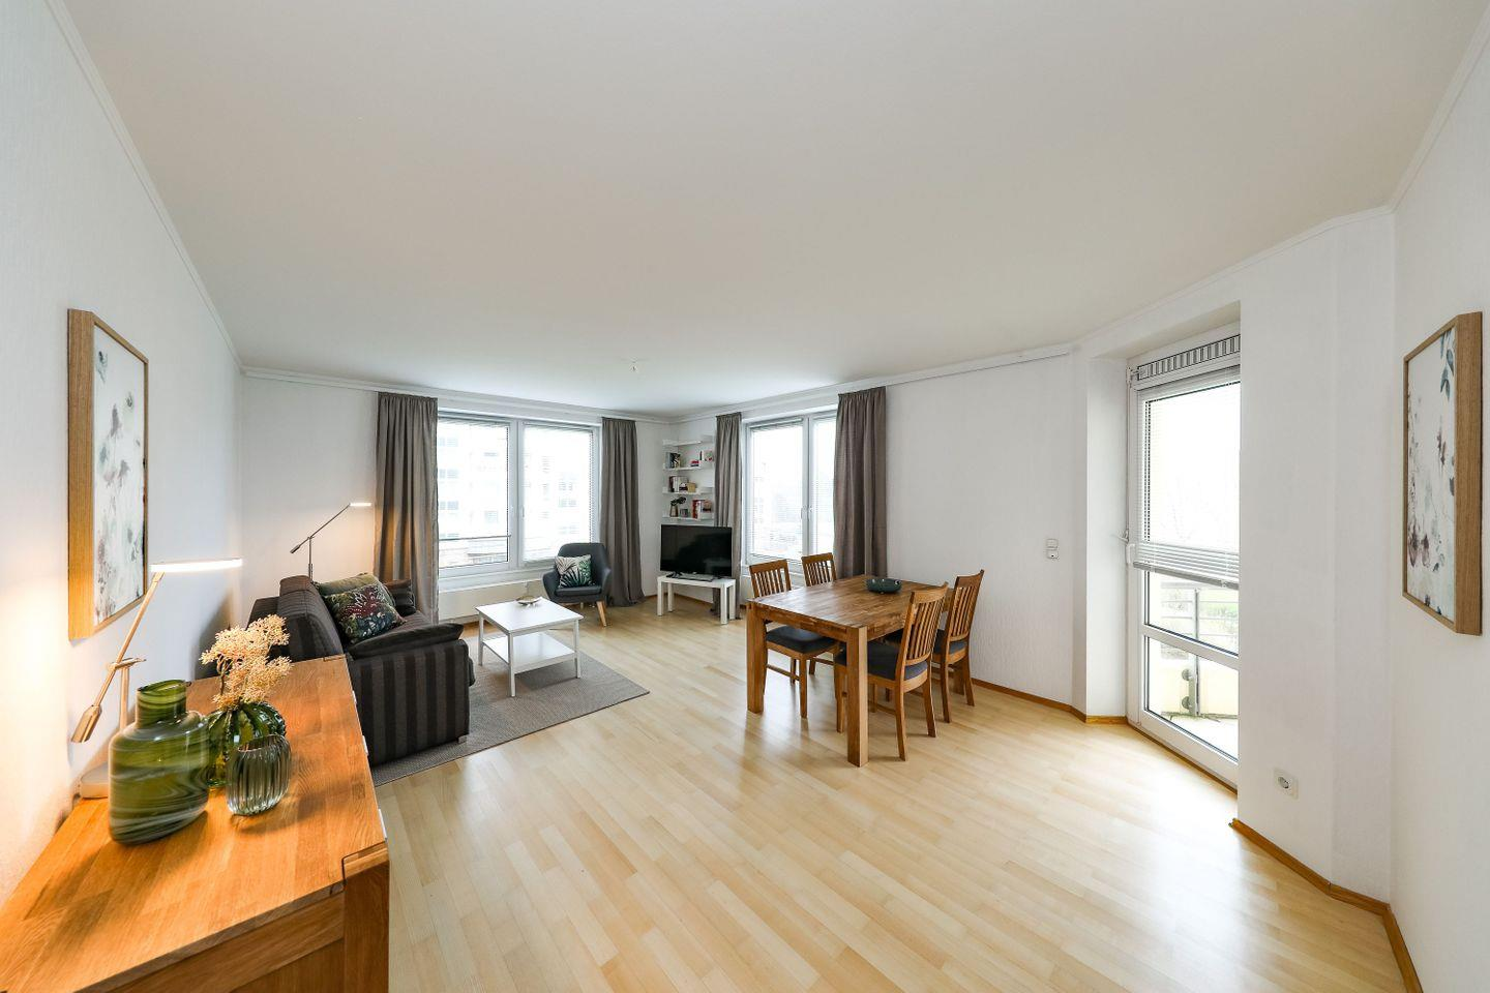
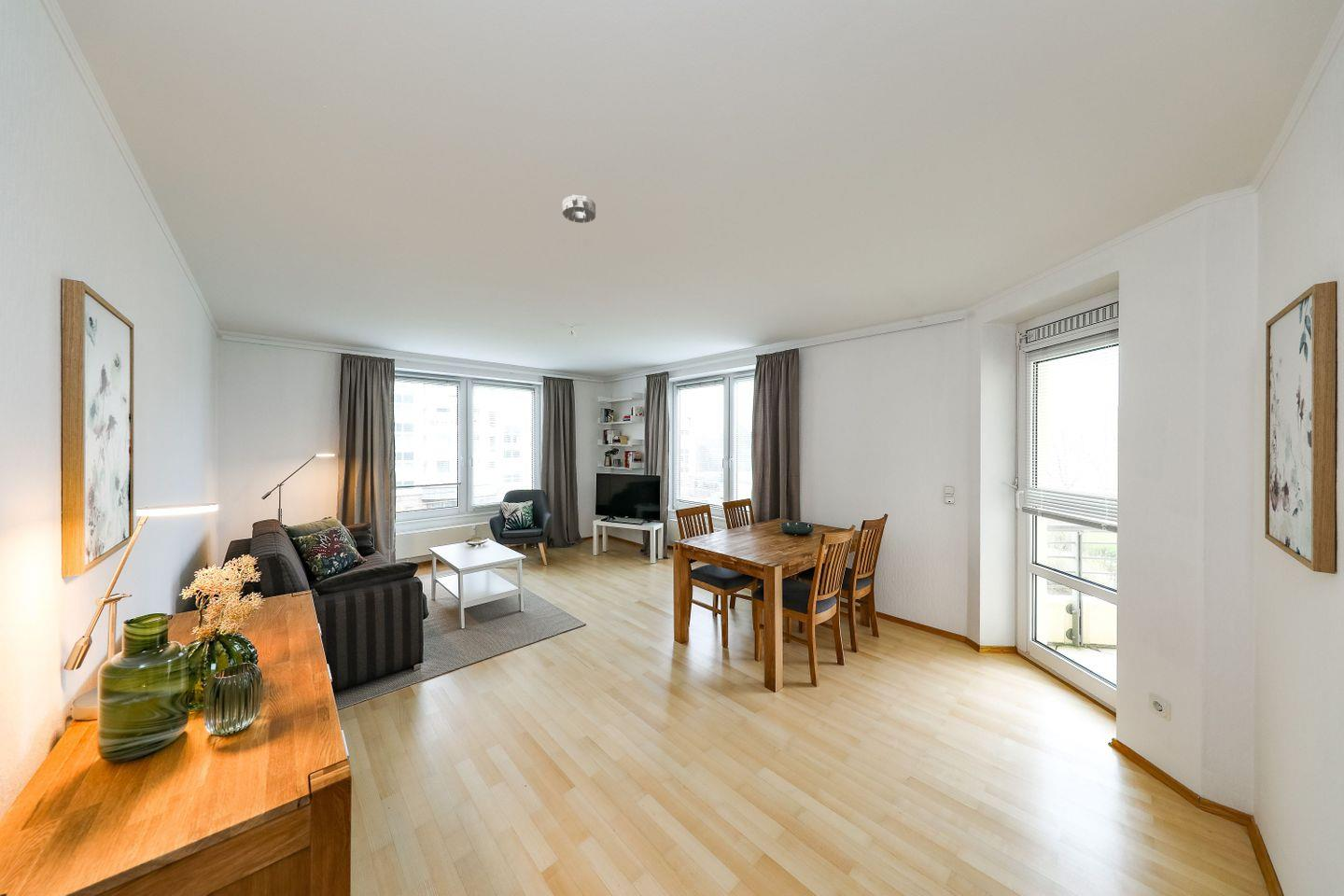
+ smoke detector (579, 208)
